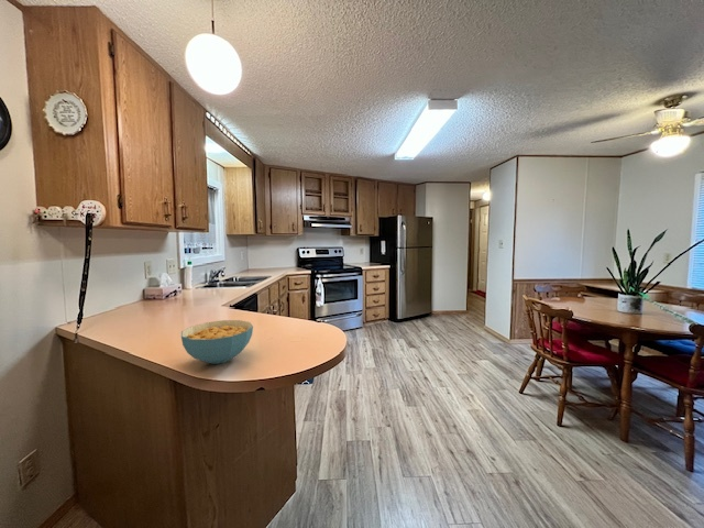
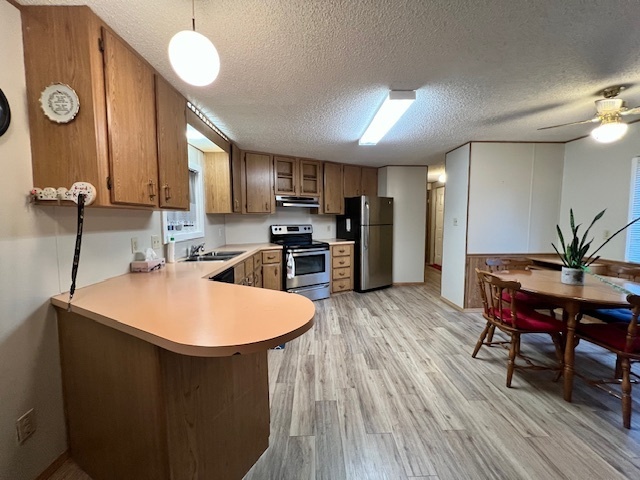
- cereal bowl (219, 344)
